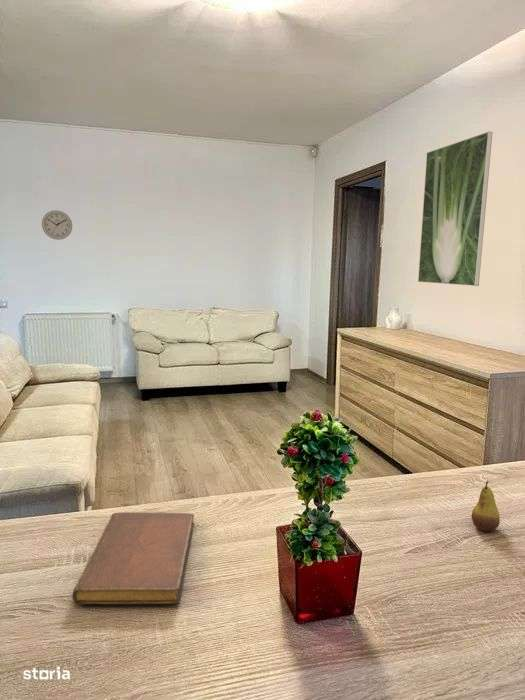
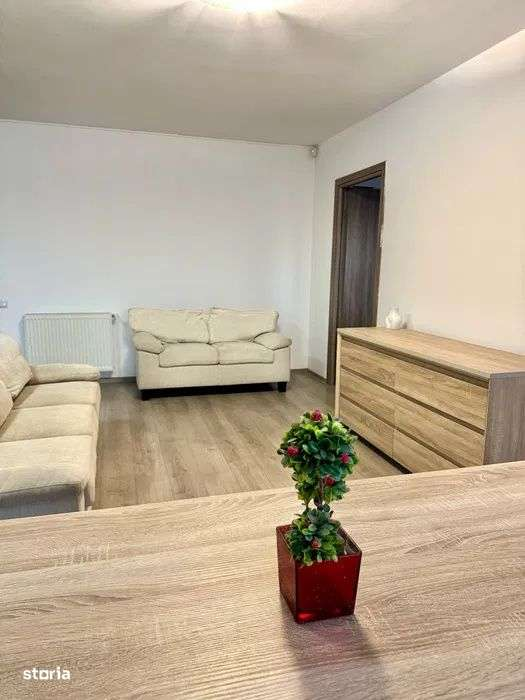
- notebook (141, 552)
- fruit (487, 502)
- wall clock (57, 225)
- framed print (451, 215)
